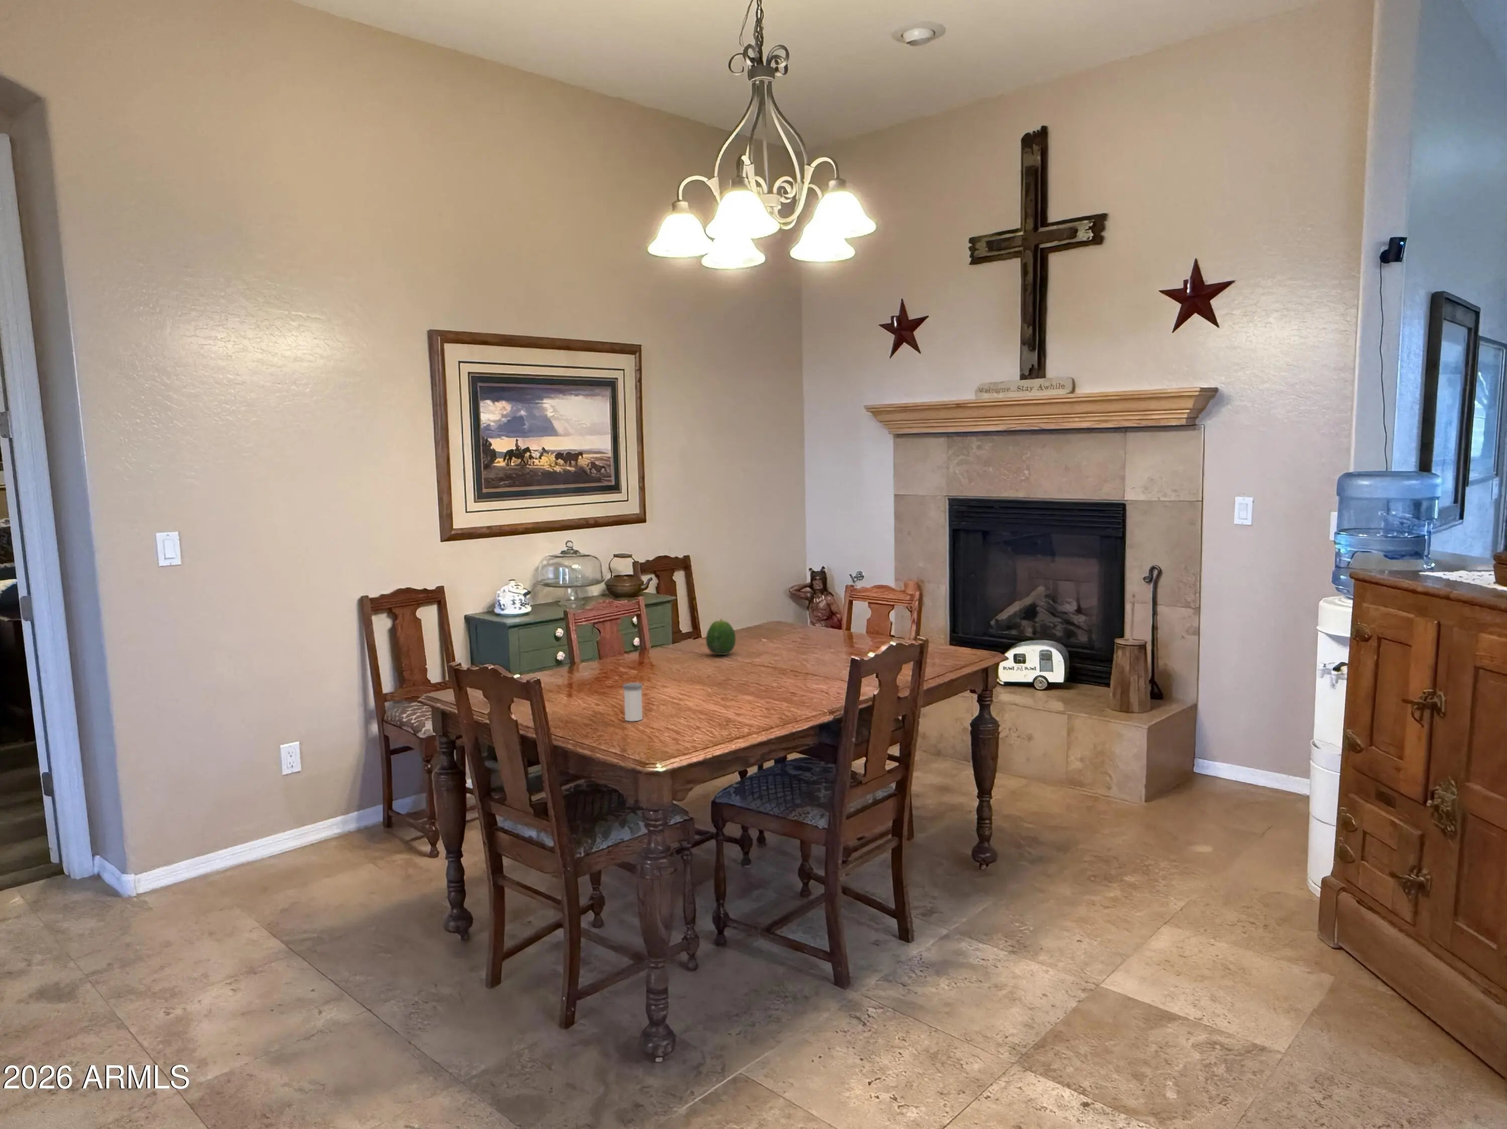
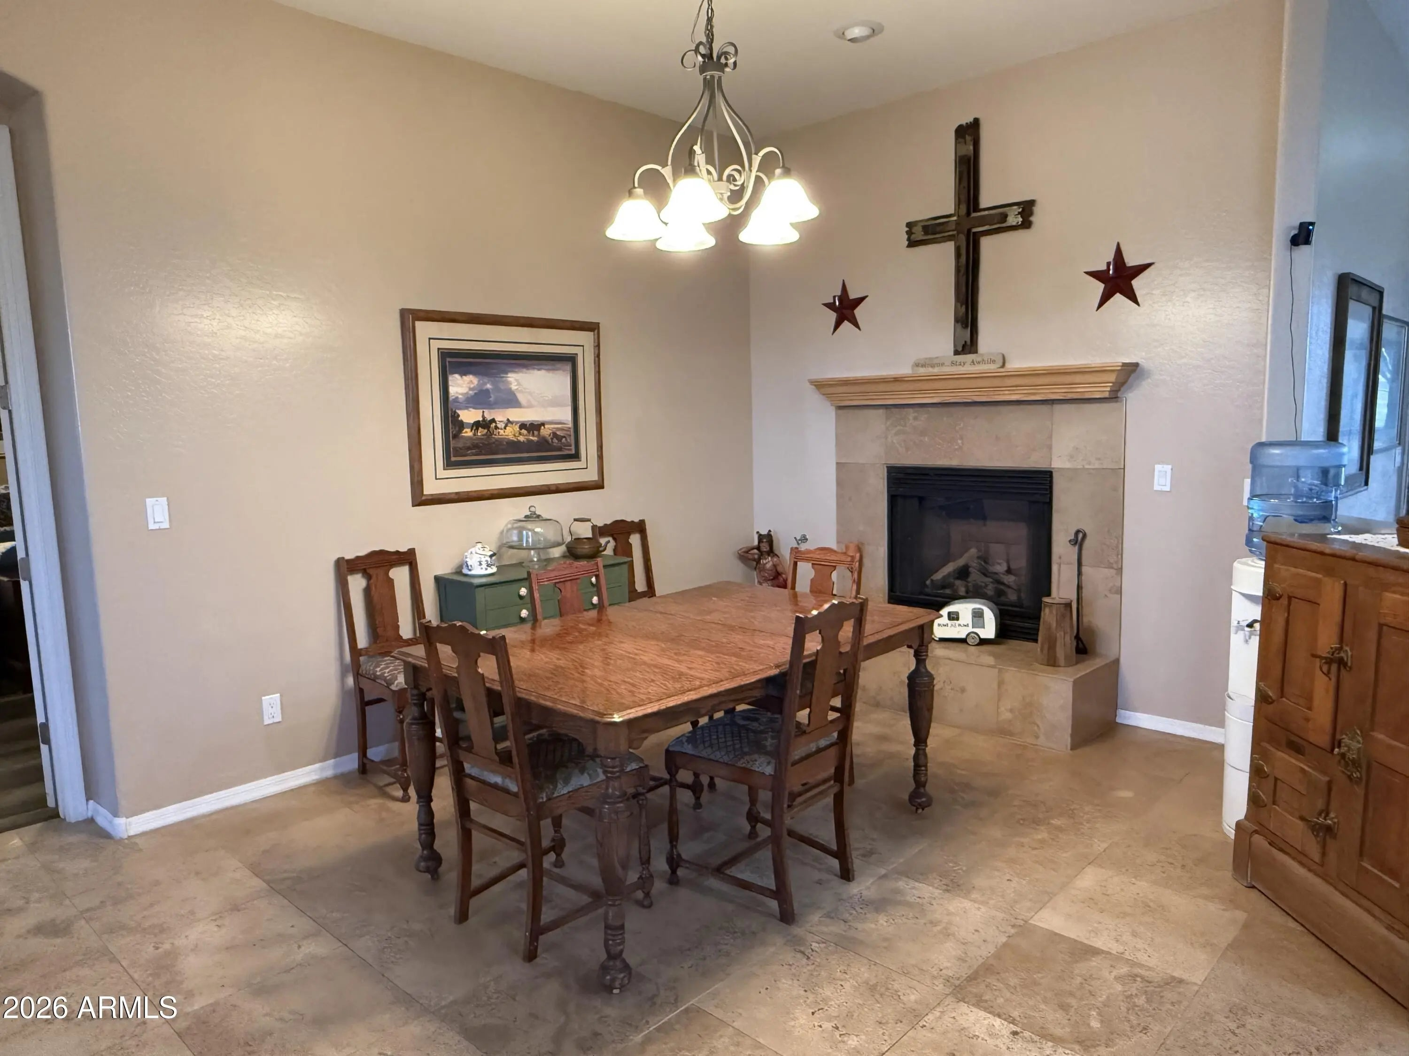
- salt shaker (632, 702)
- fruit (720, 637)
